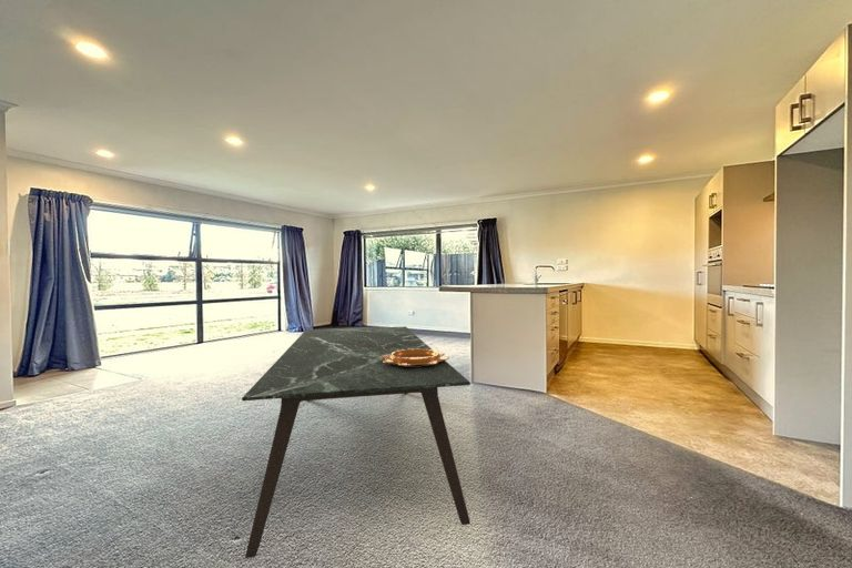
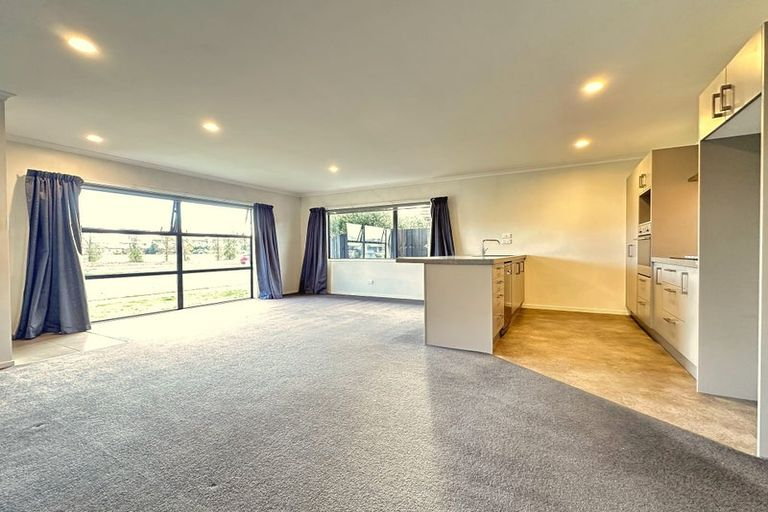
- dining table (359, 393)
- decorative bowl (414, 356)
